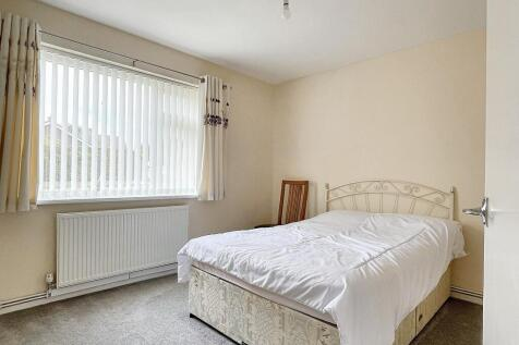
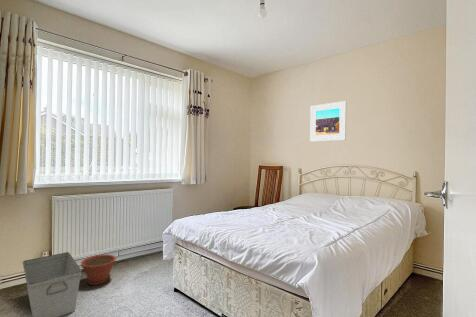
+ plant pot (98, 270)
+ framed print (327, 122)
+ storage bin (50, 283)
